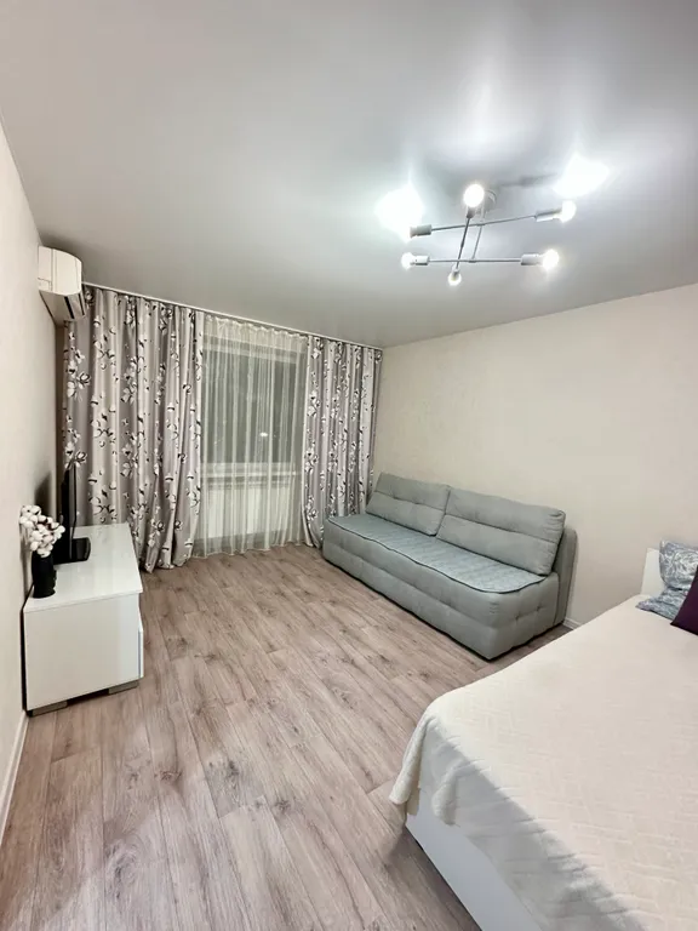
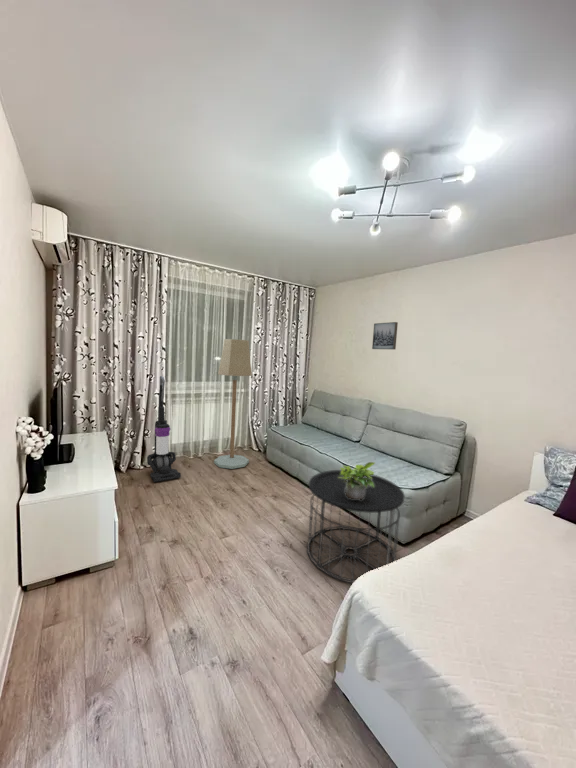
+ floor lamp (233, 402)
+ vacuum cleaner (163, 426)
+ wall art (384, 336)
+ potted plant (356, 479)
+ side table (349, 520)
